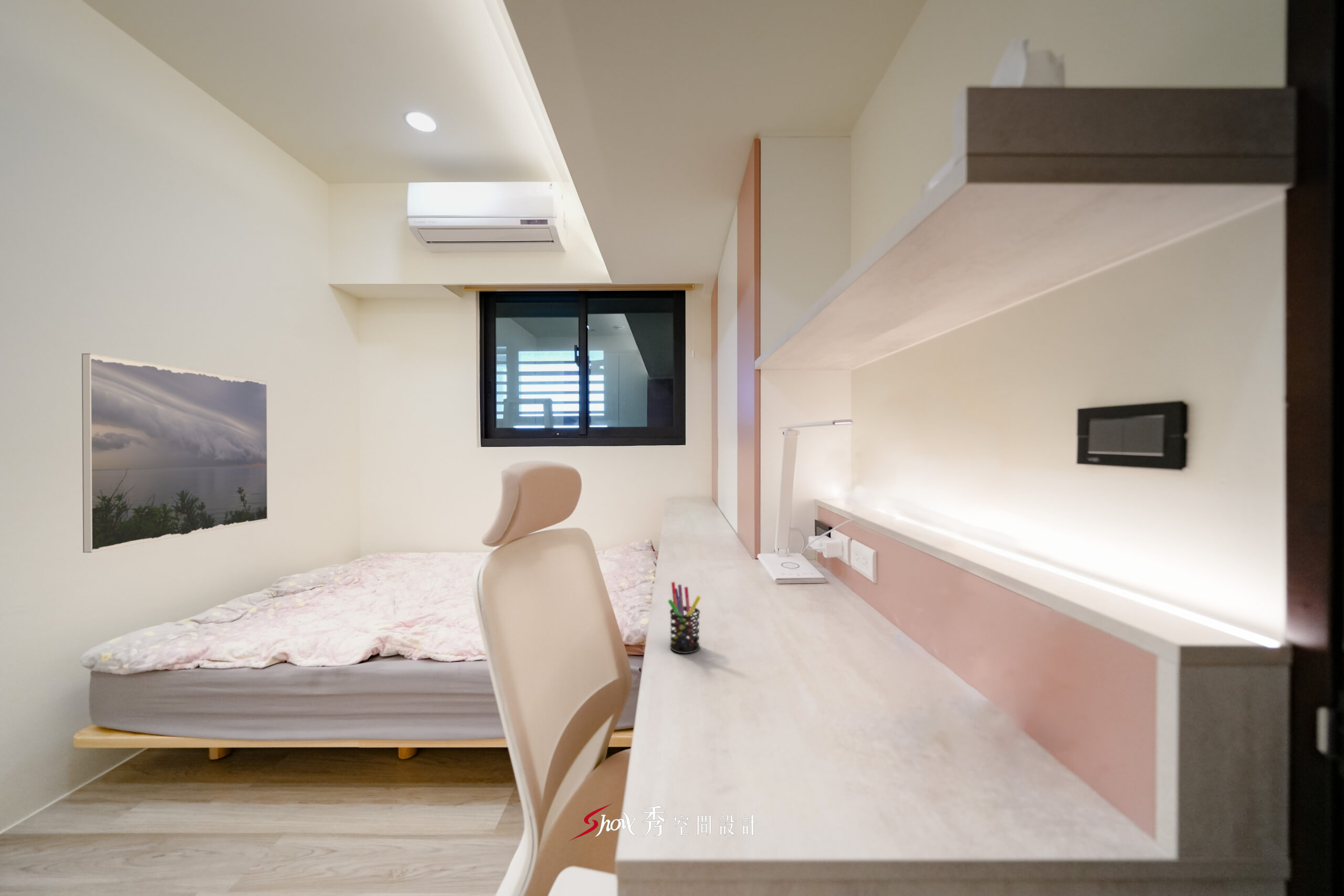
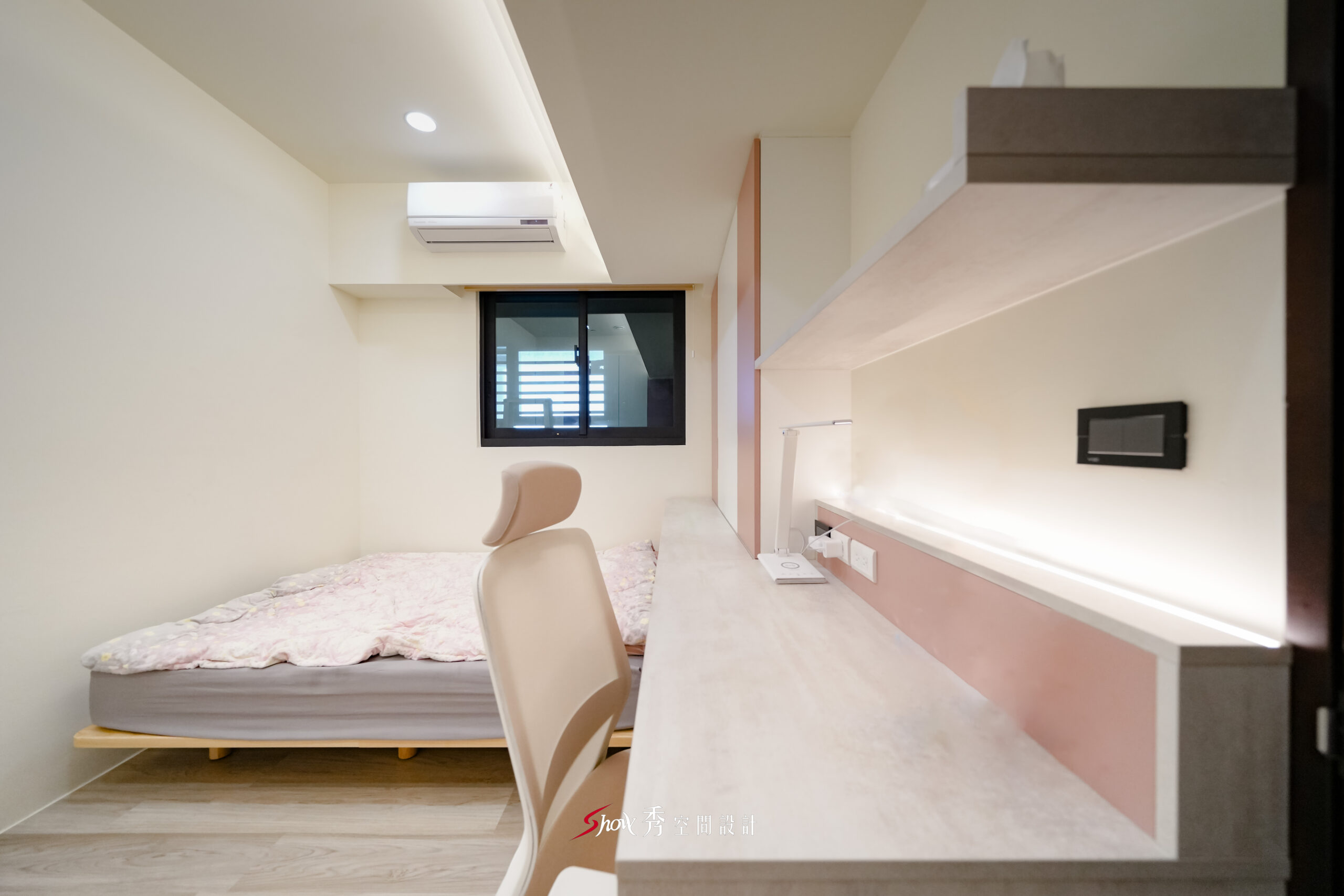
- pen holder (681, 616)
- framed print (191, 451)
